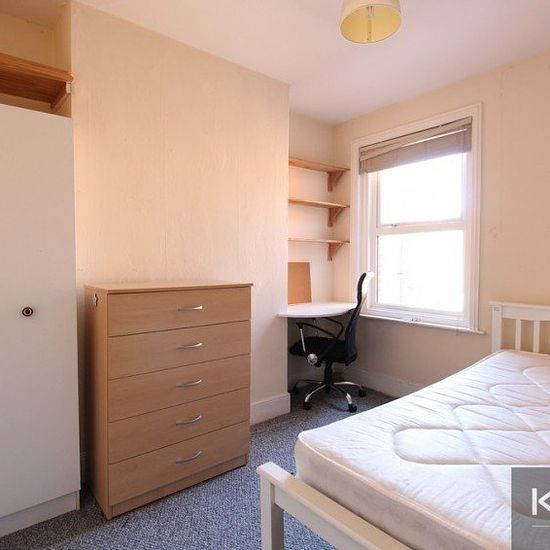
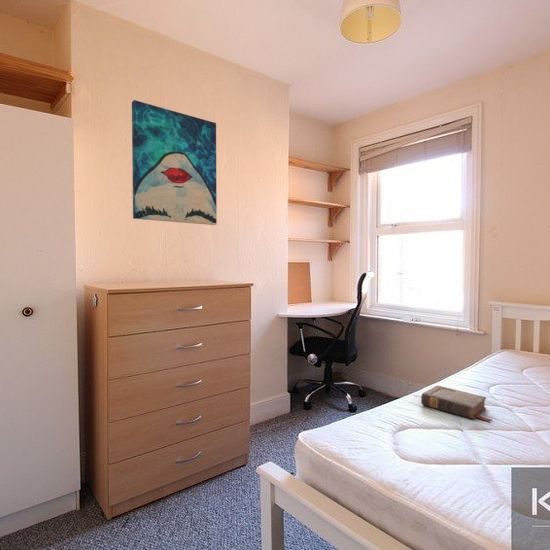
+ wall art (177, 167)
+ book (460, 403)
